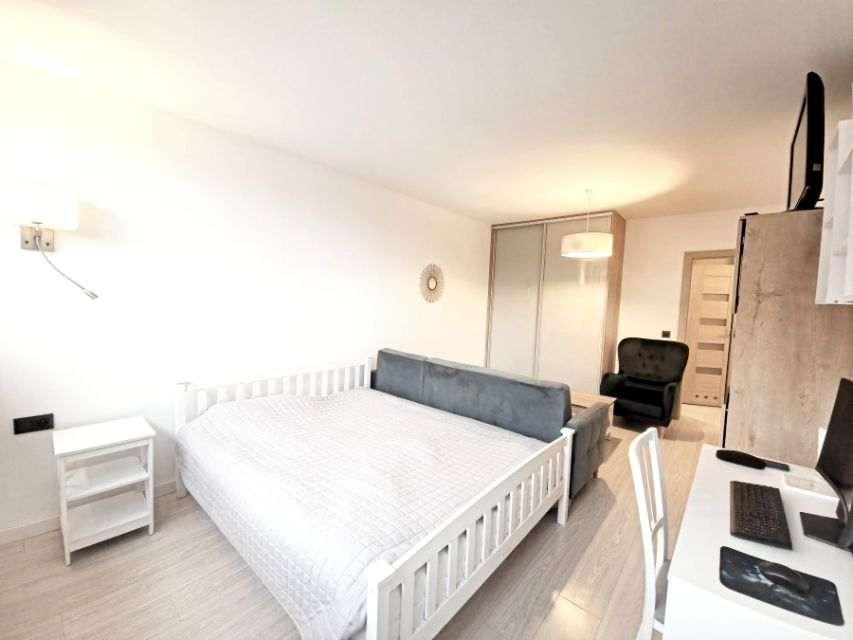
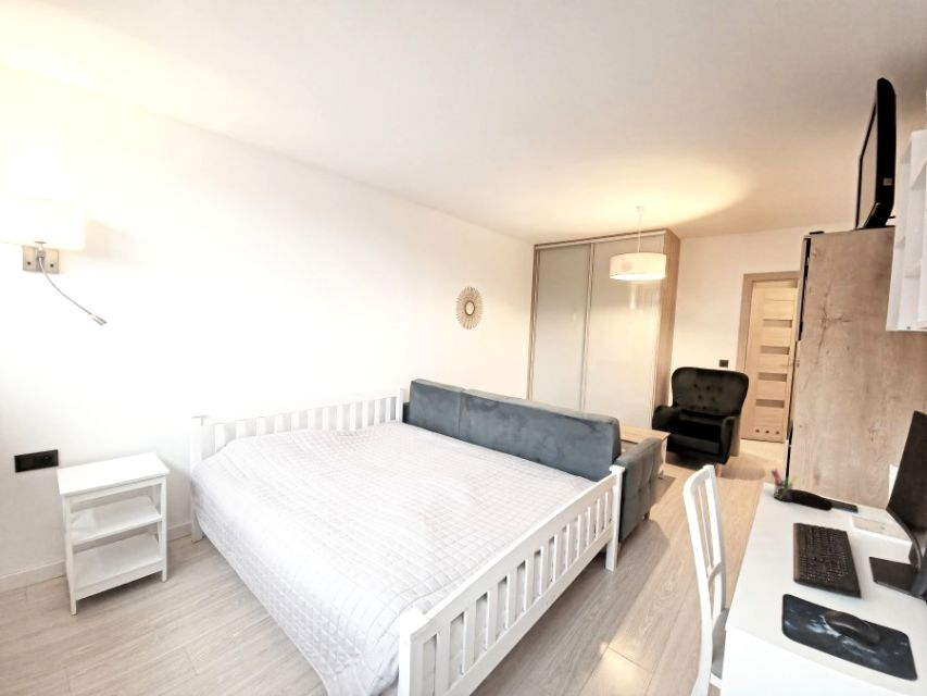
+ pen holder (782, 484)
